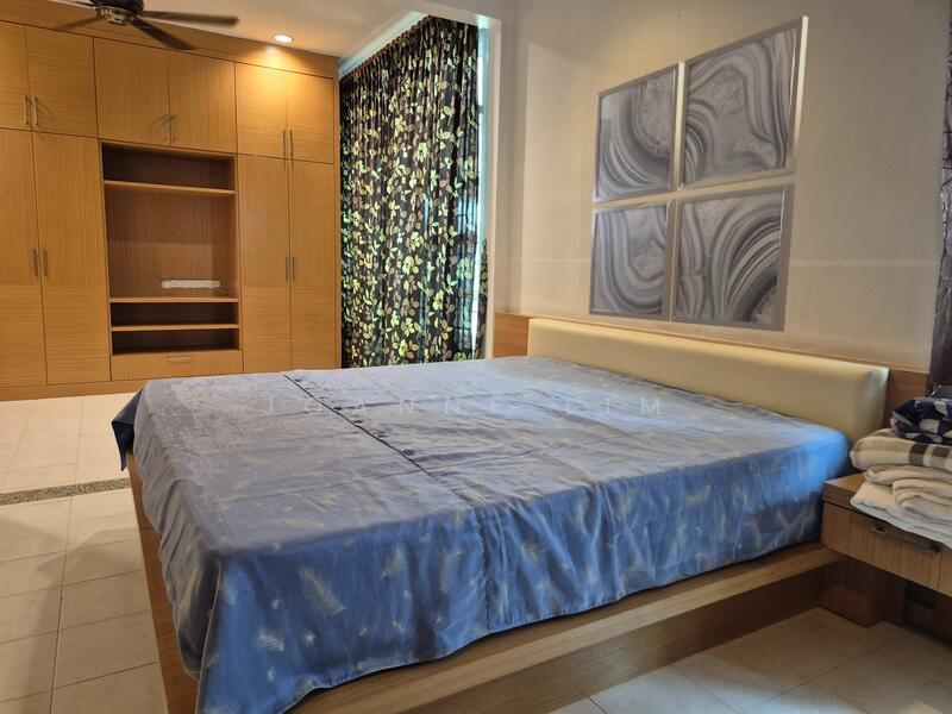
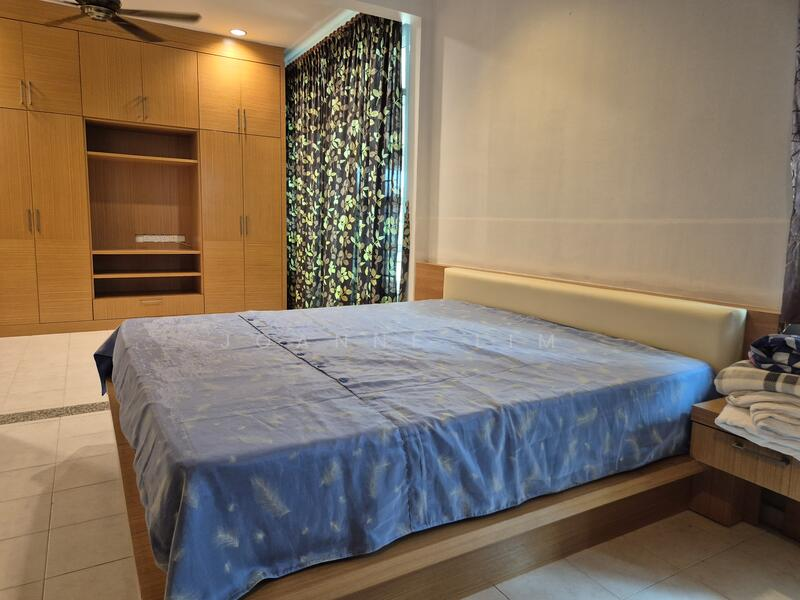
- wall art (677, 198)
